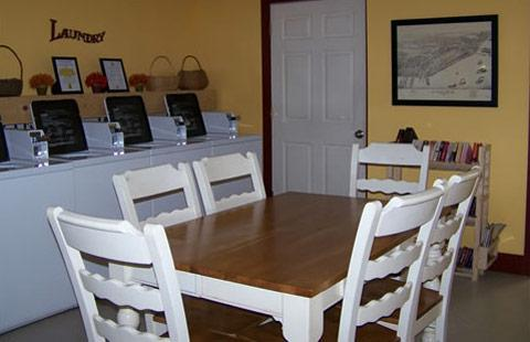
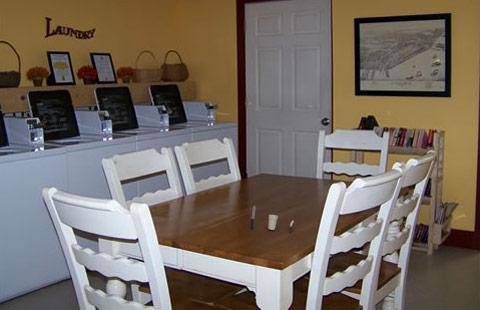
+ cup (271, 217)
